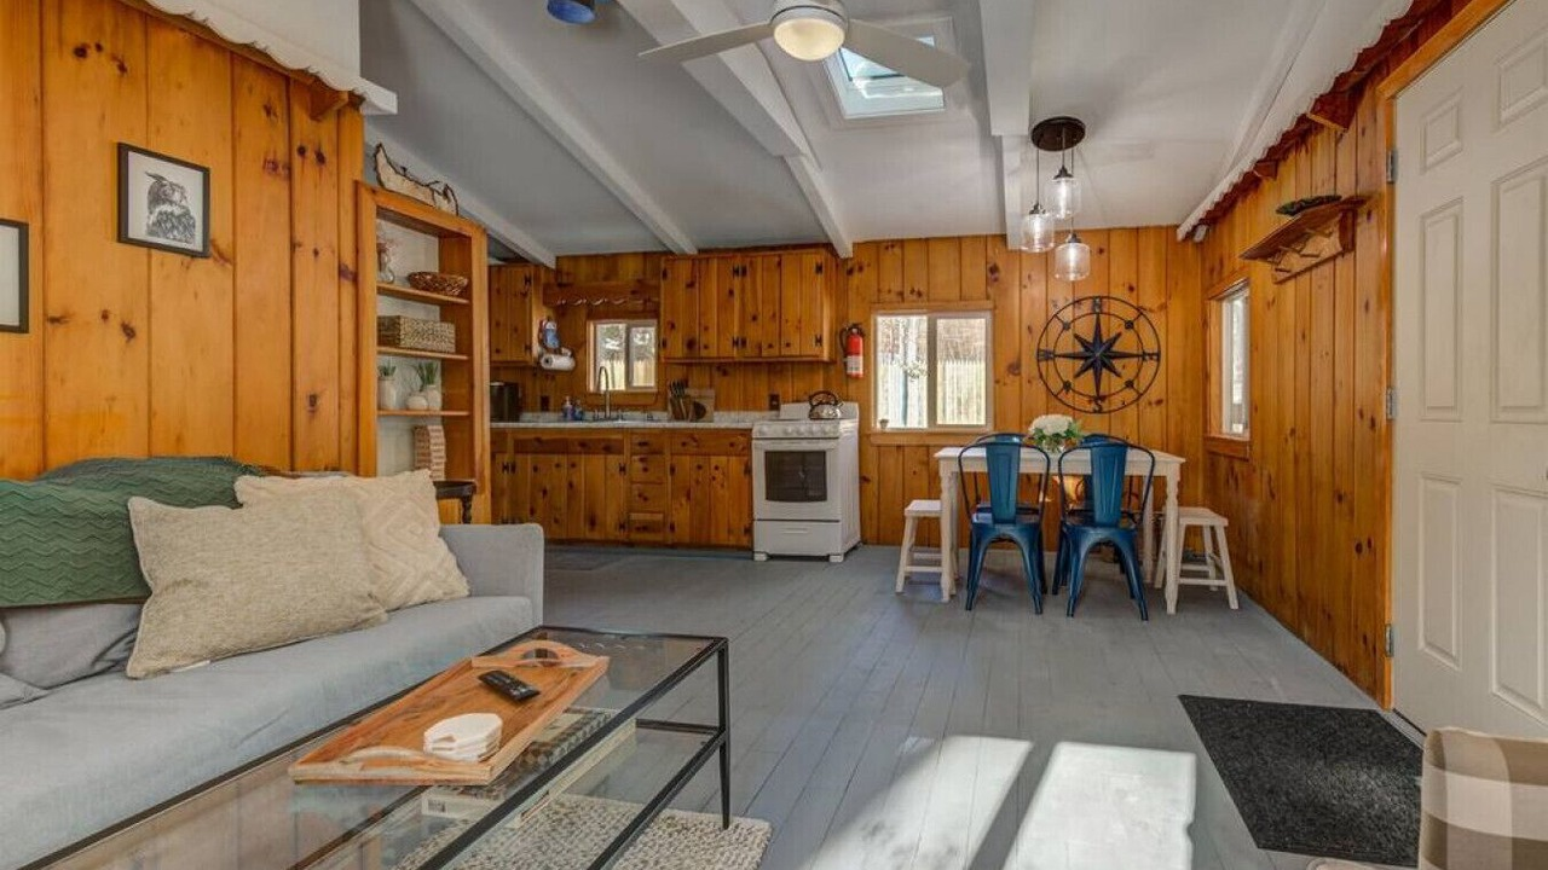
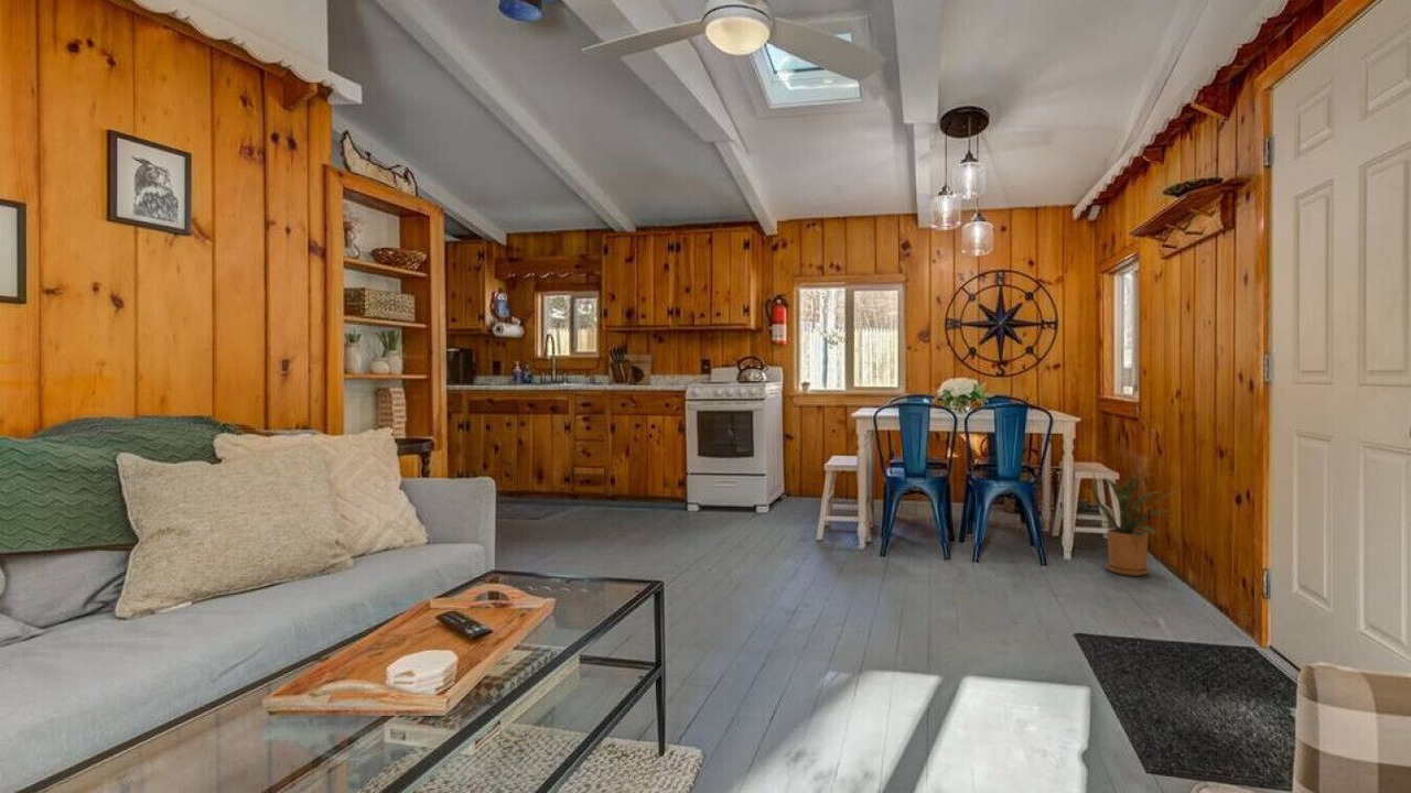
+ house plant (1133, 520)
